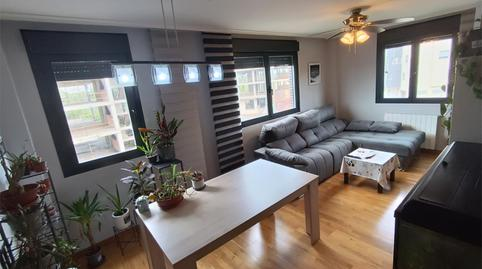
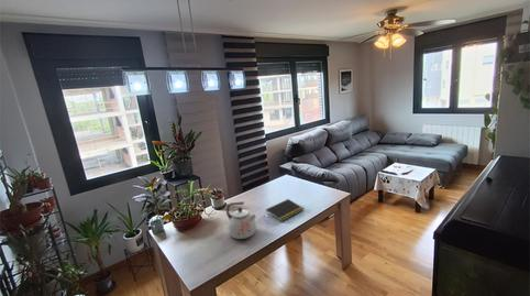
+ notepad (285, 209)
+ kettle (241, 218)
